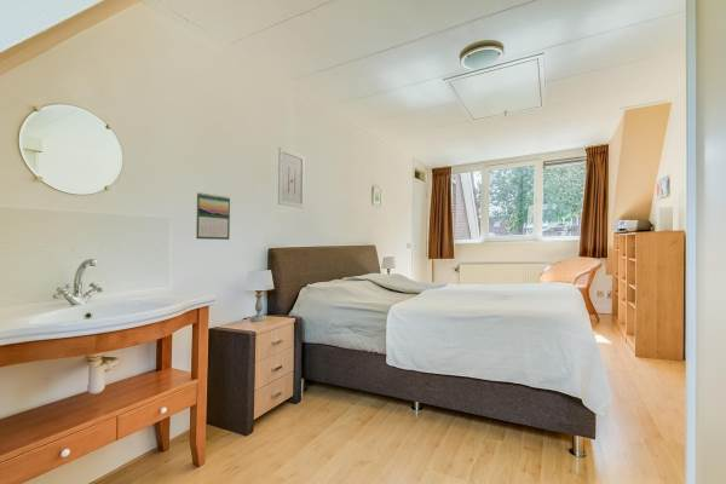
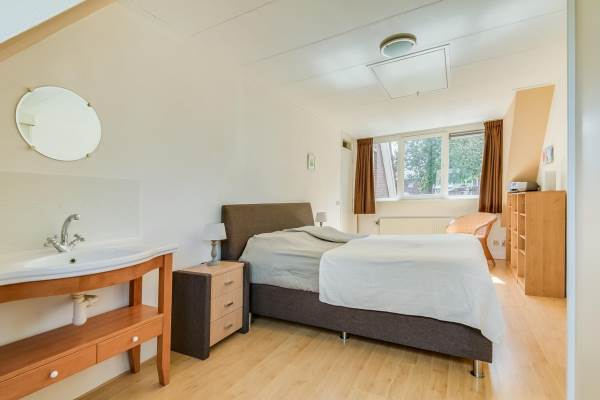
- calendar (213, 217)
- wall art (292, 178)
